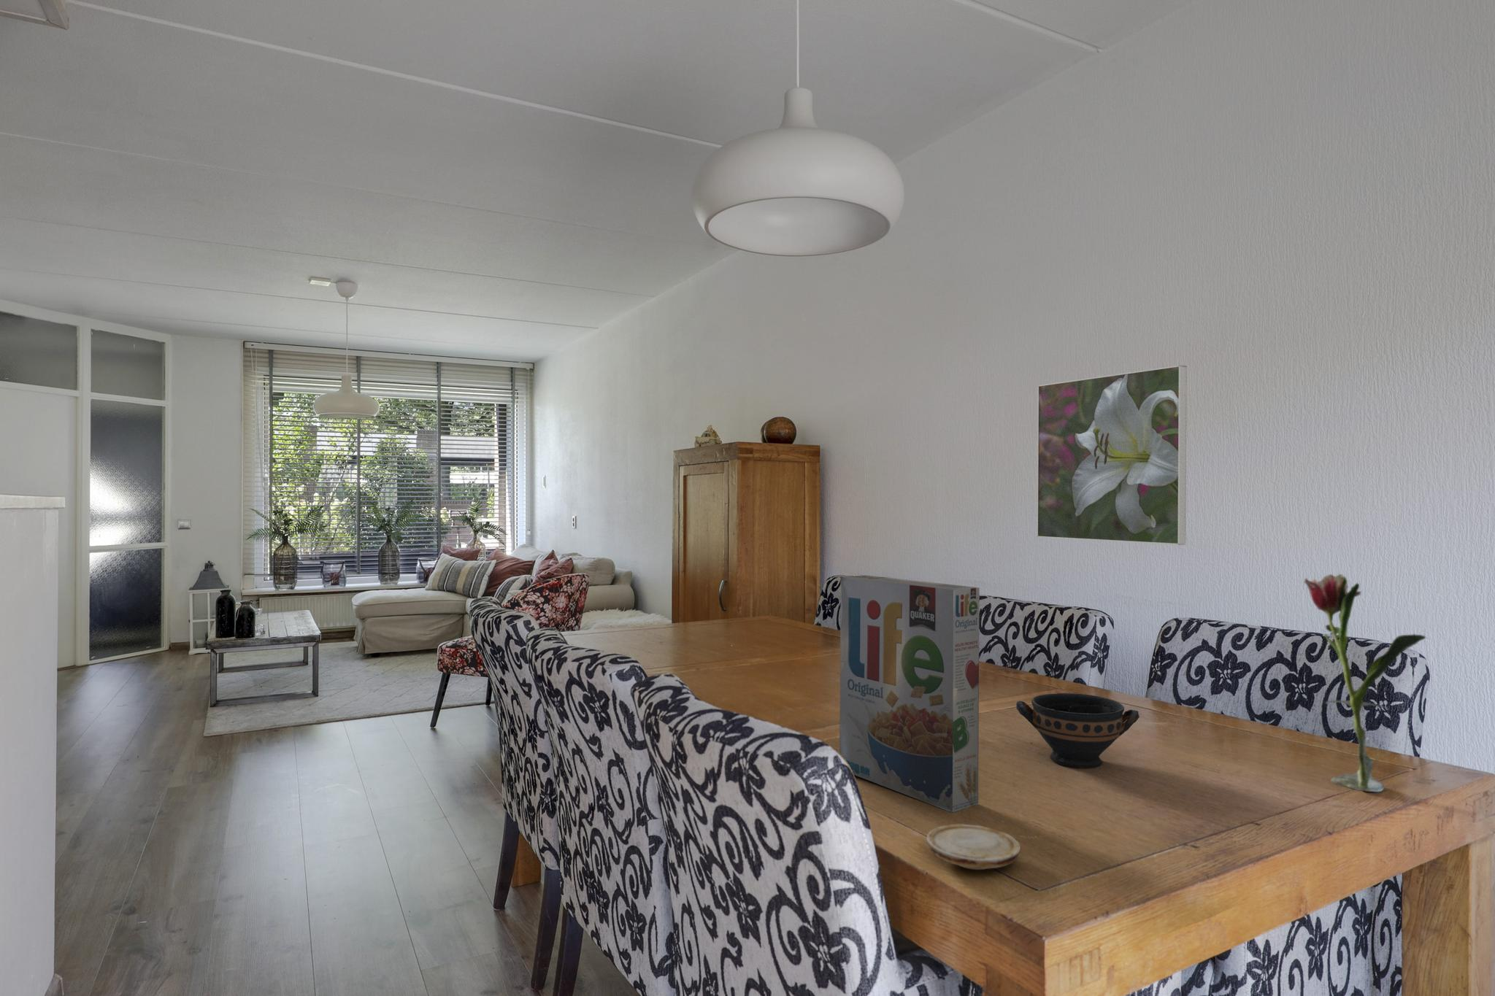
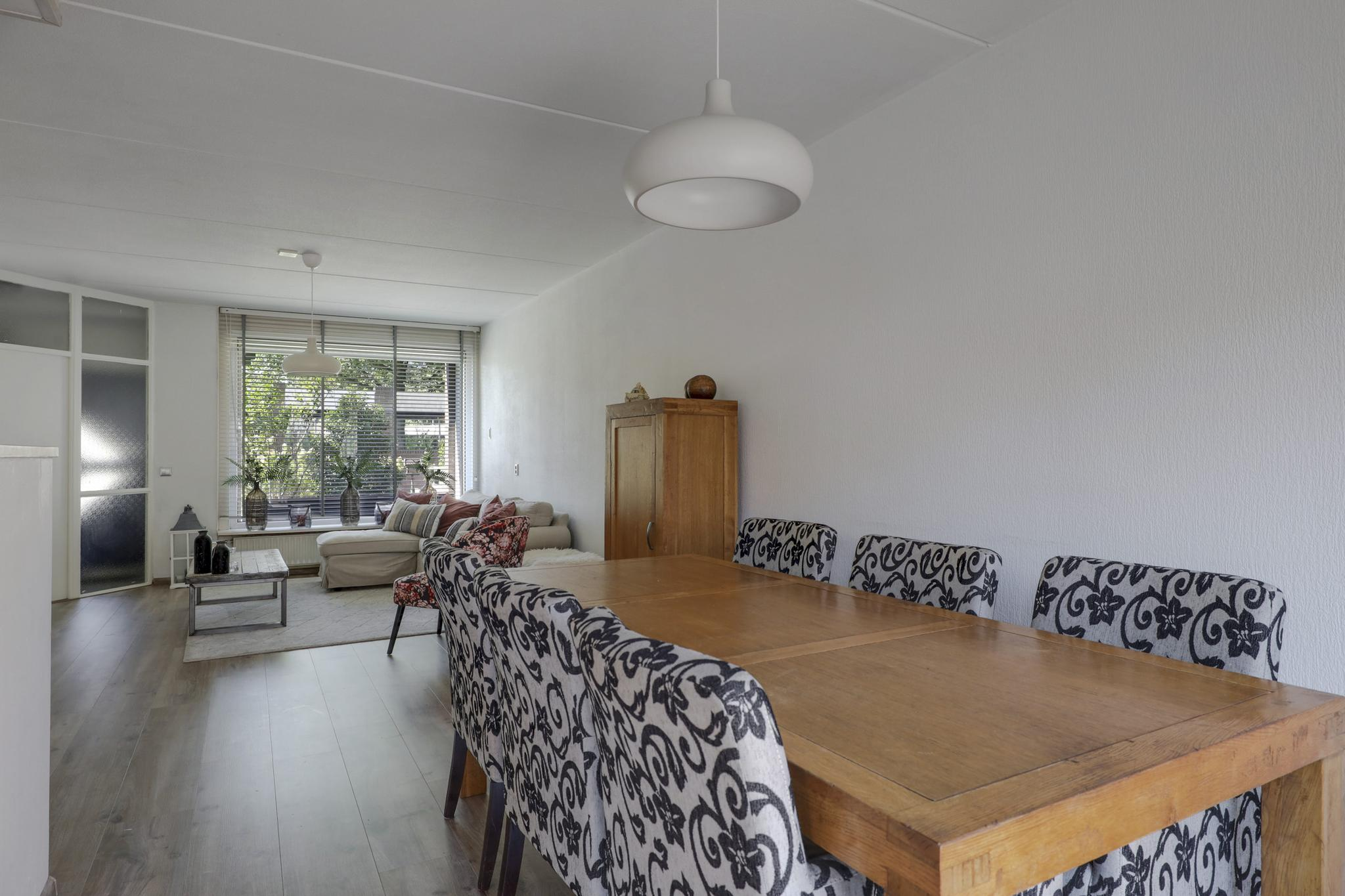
- wood slice (973, 849)
- cereal box (905, 684)
- bowl (1075, 731)
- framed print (1105, 458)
- flower (1345, 671)
